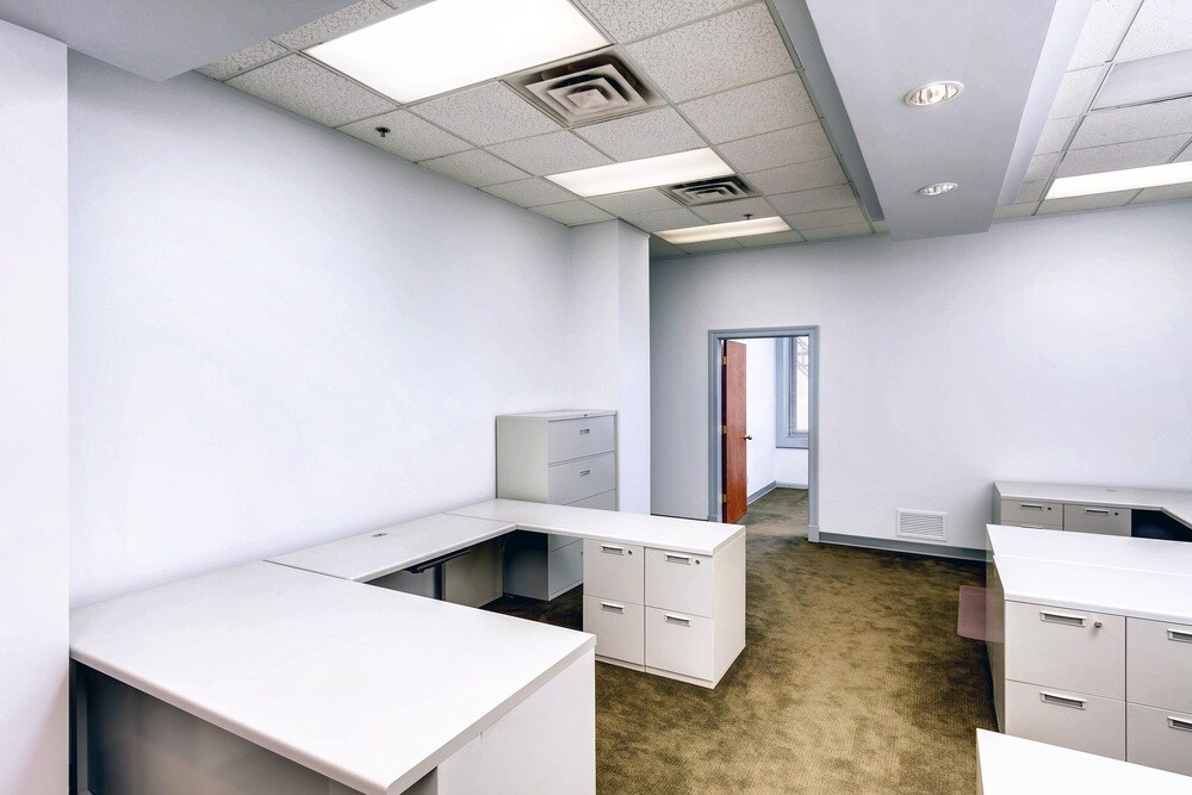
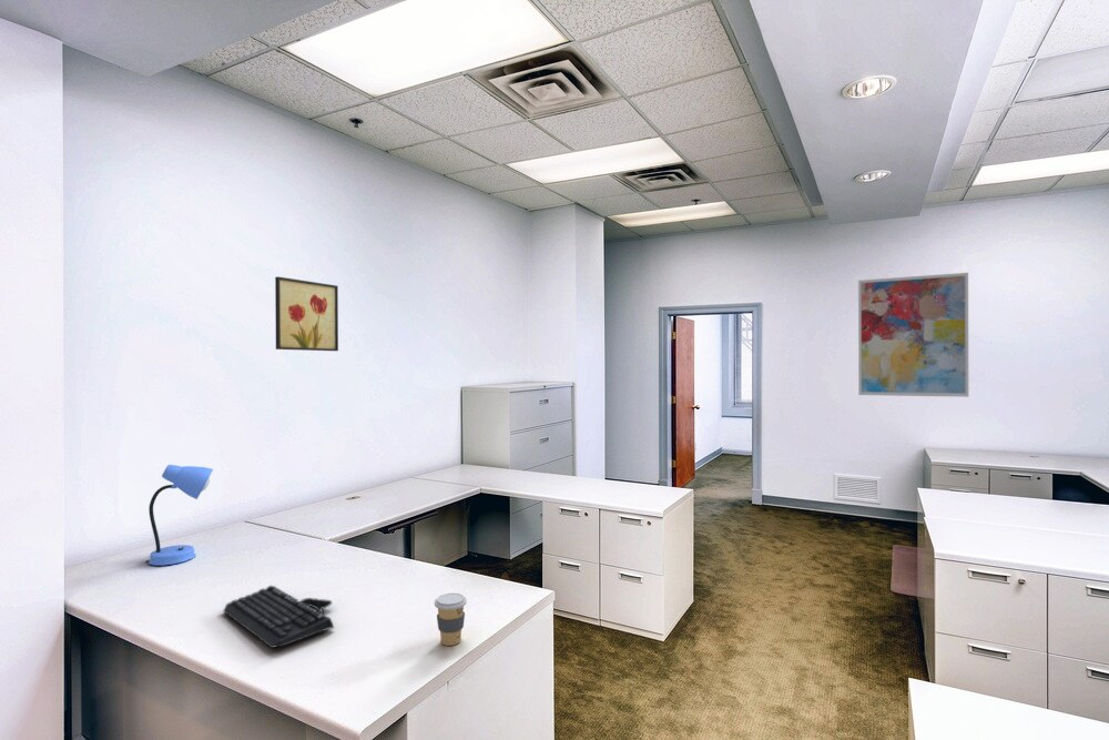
+ wall art (910, 336)
+ keyboard (286, 609)
+ wall art (307, 315)
+ desk lamp (191, 496)
+ coffee cup (450, 619)
